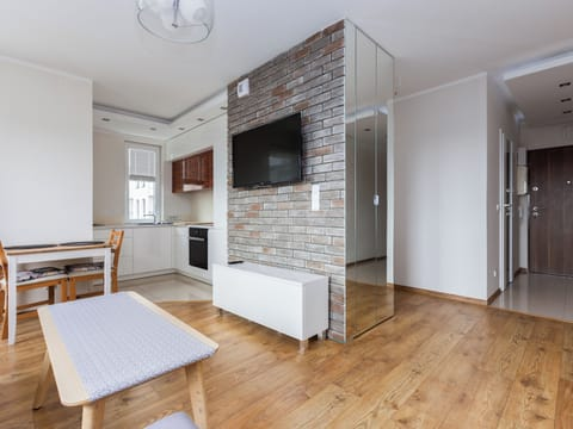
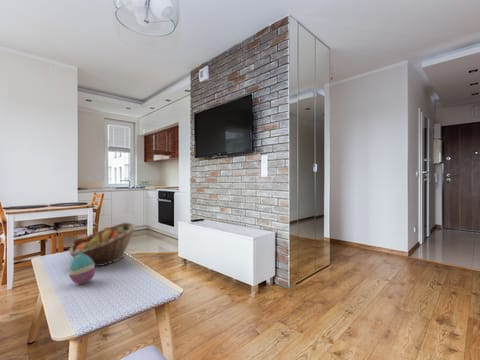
+ fruit basket (104, 242)
+ decorative egg (82, 268)
